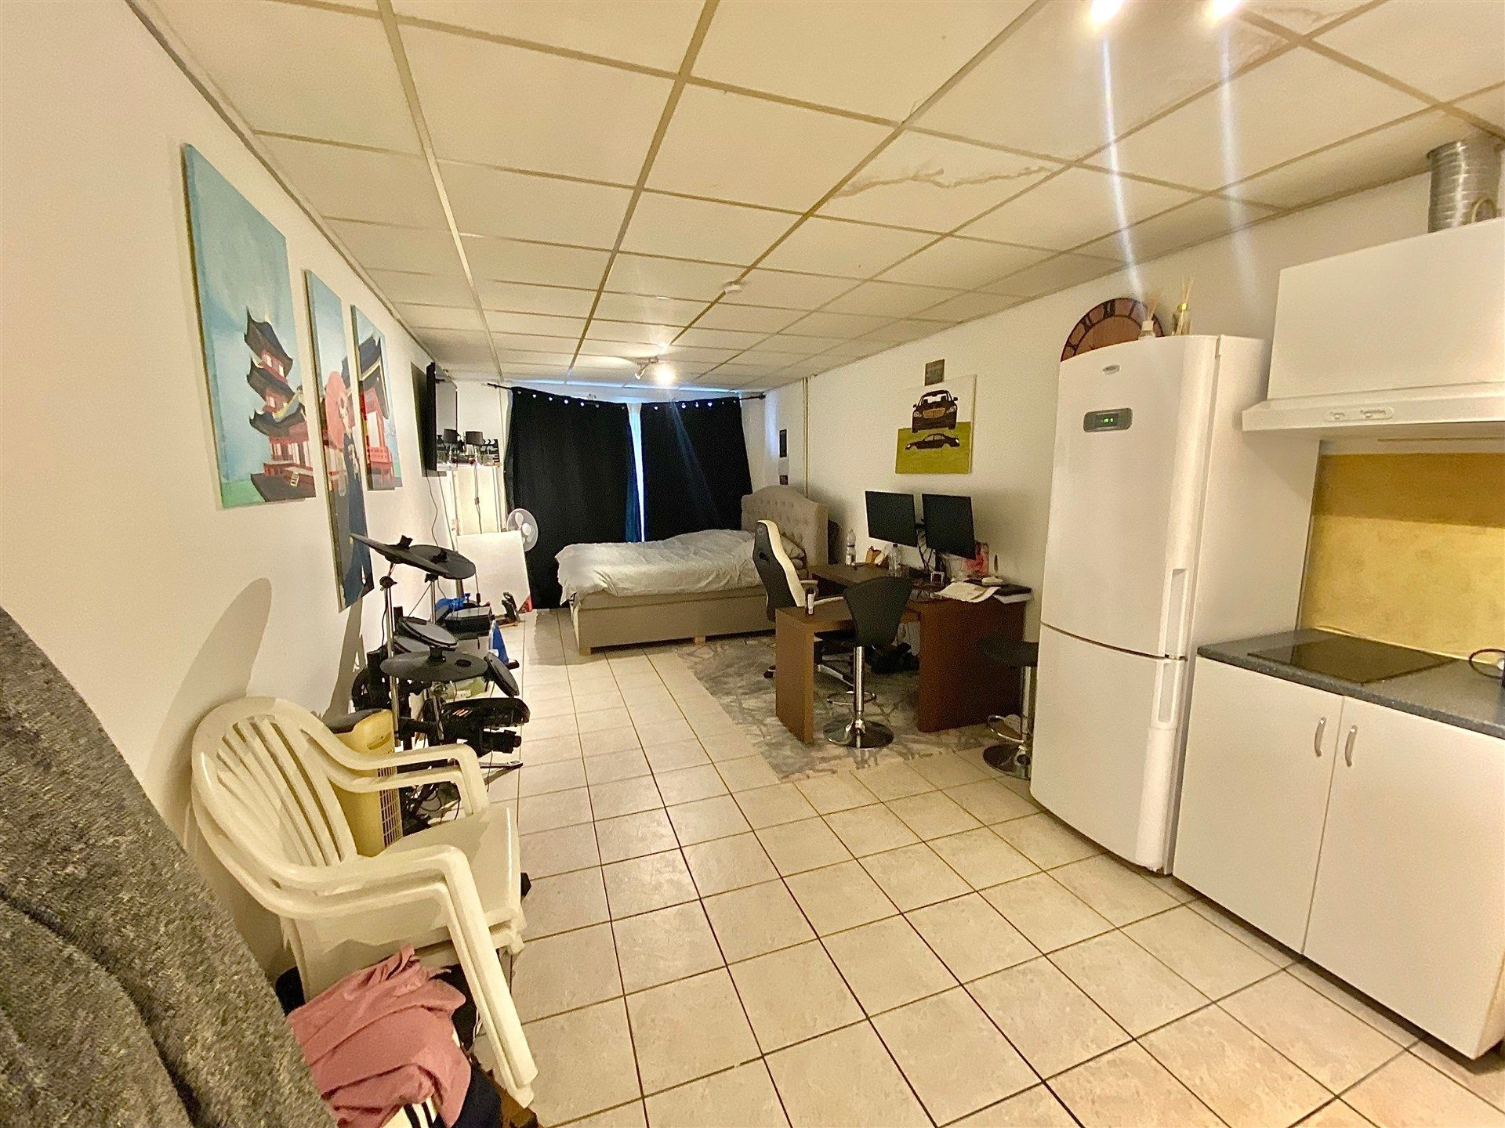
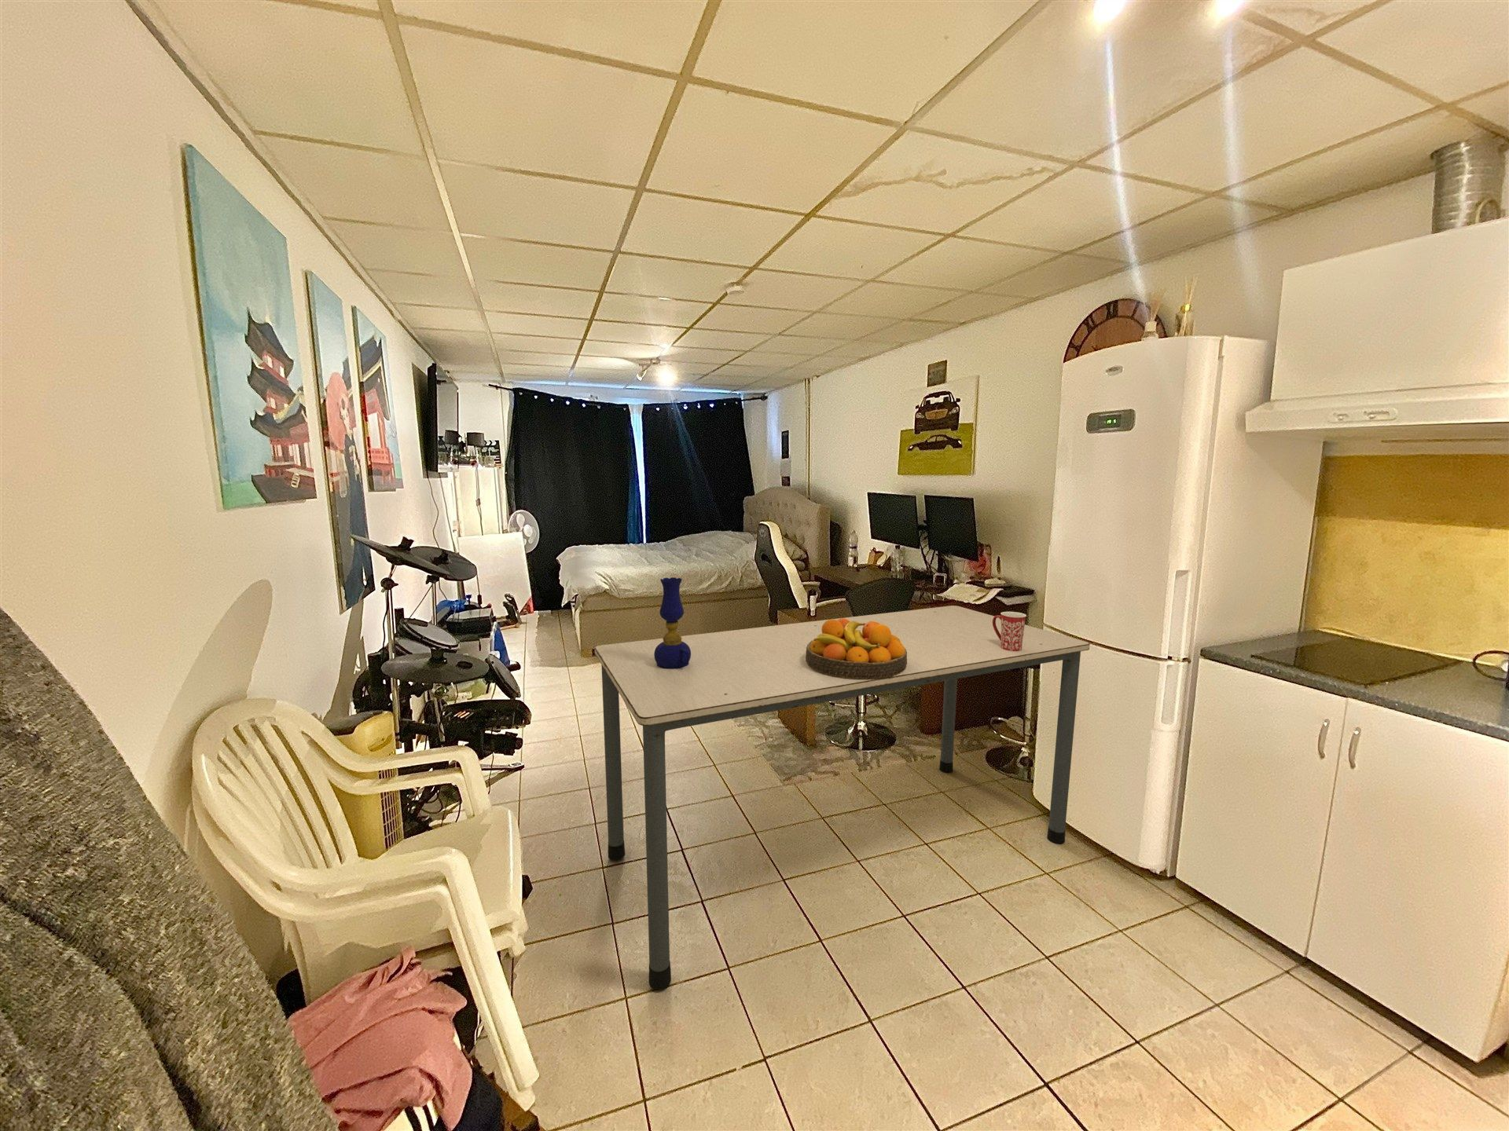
+ fruit bowl (855, 640)
+ mug (1008, 630)
+ oil lamp (675, 623)
+ dining table (834, 700)
